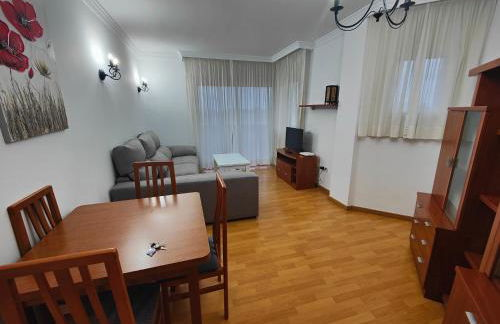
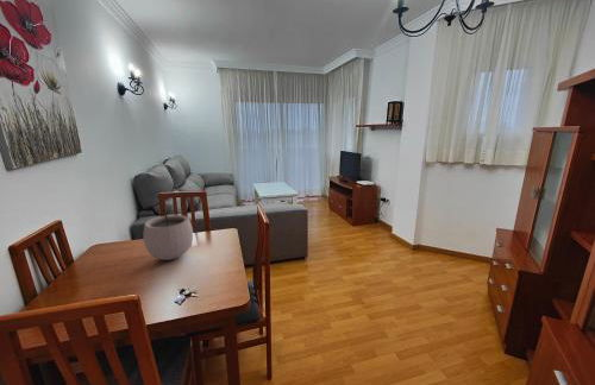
+ plant pot (168, 231)
